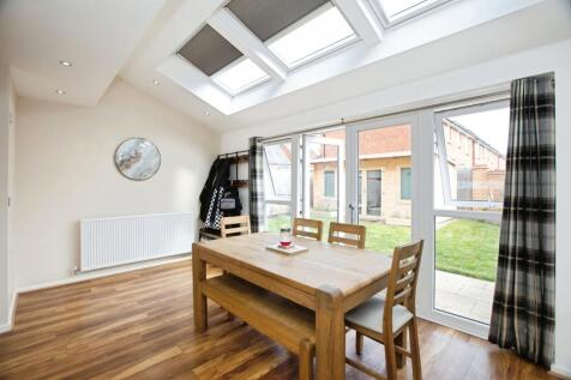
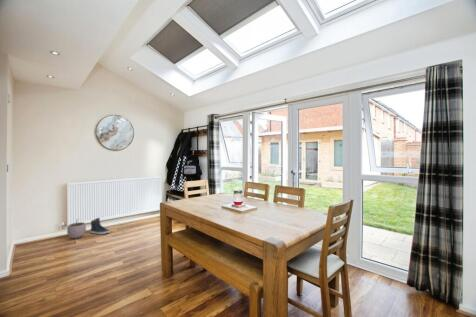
+ sneaker (100, 225)
+ plant pot (76, 227)
